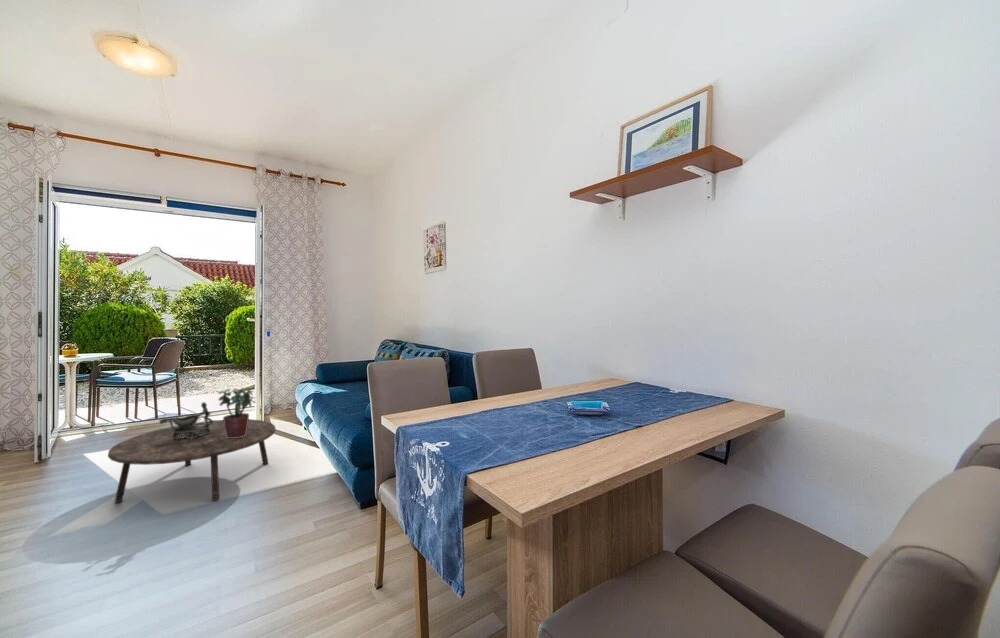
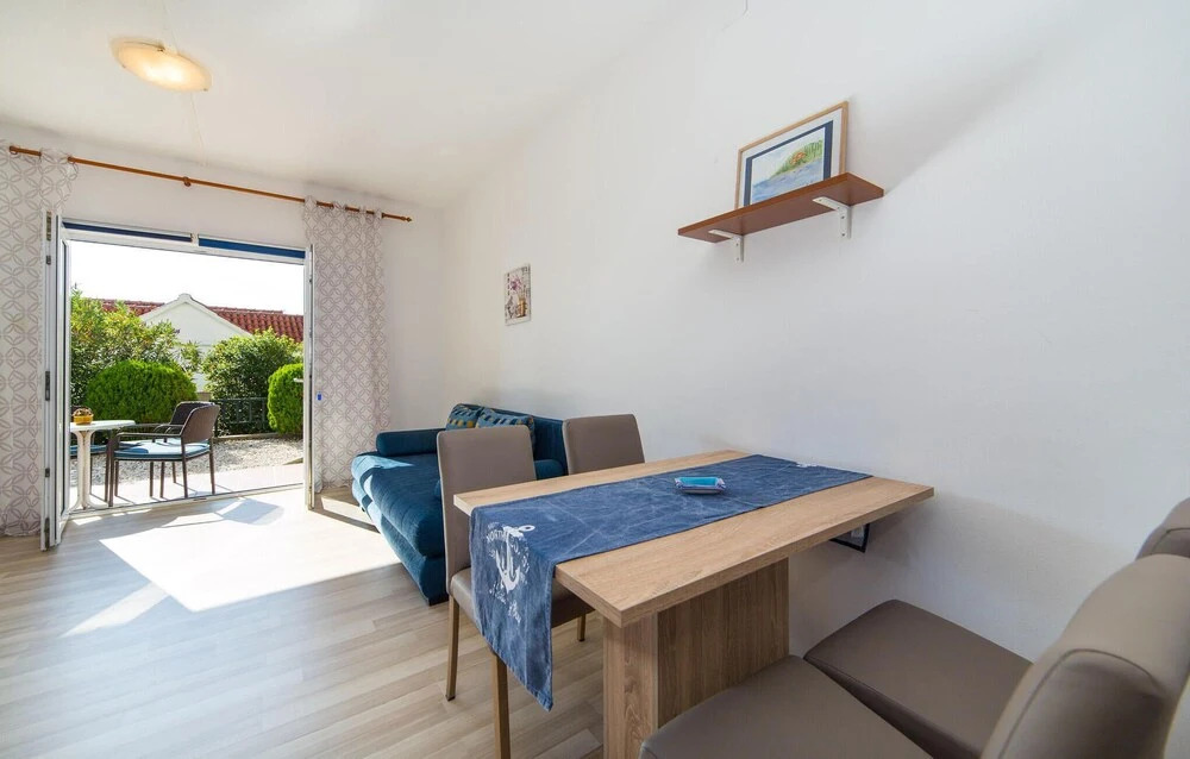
- decorative bowl (187, 419)
- coffee table (200, 458)
- potted plant (235, 411)
